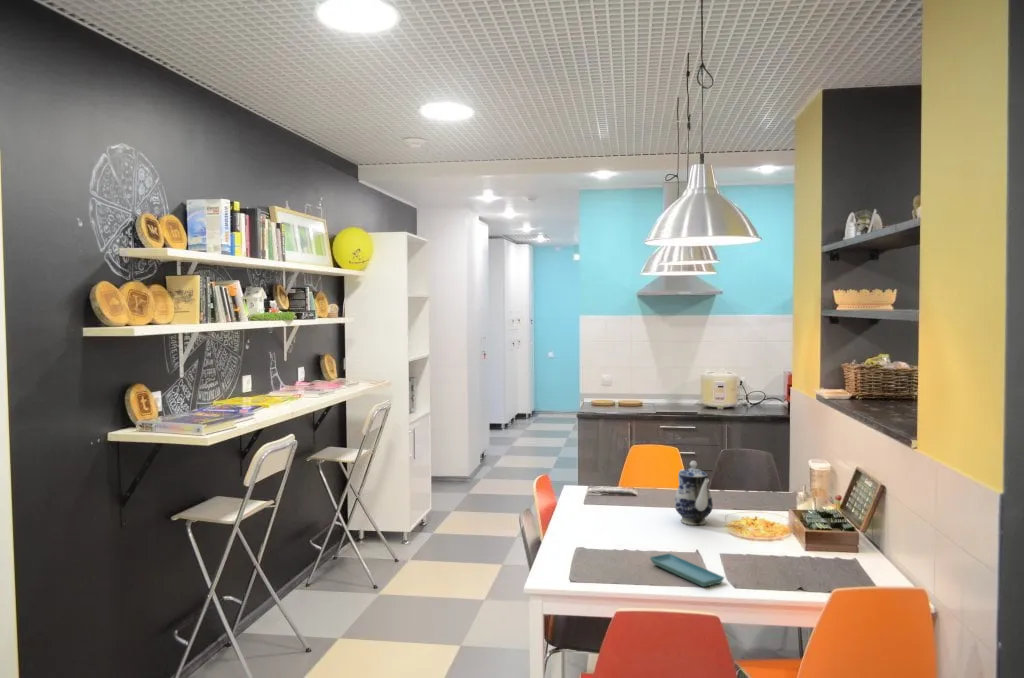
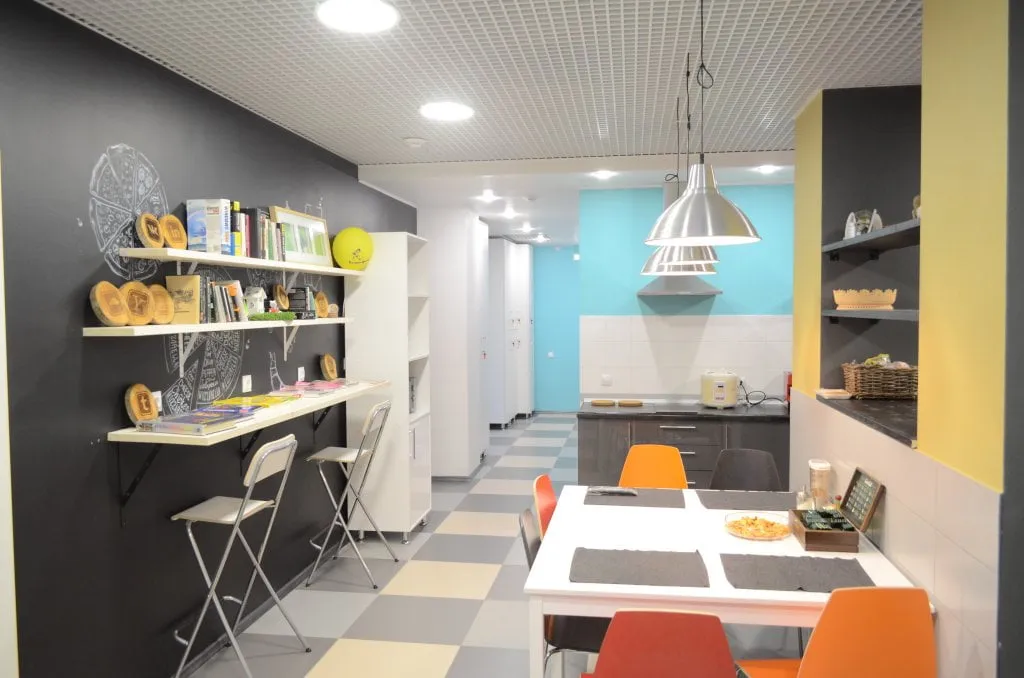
- teapot (693, 491)
- saucer (685, 569)
